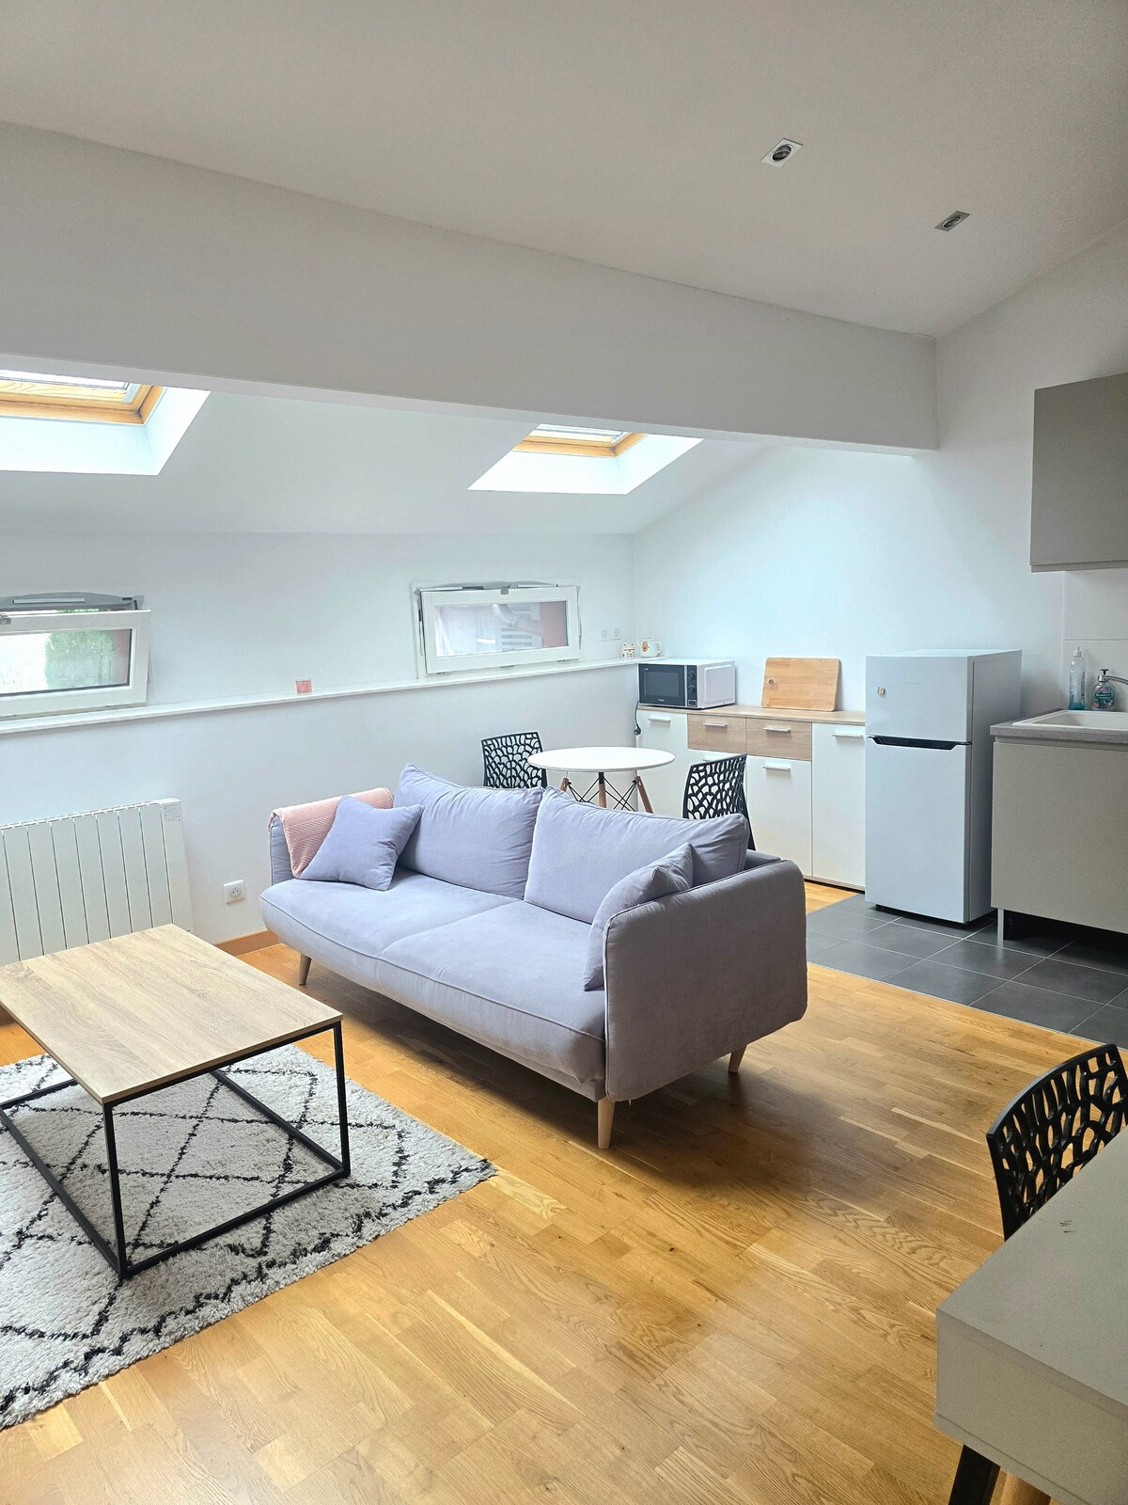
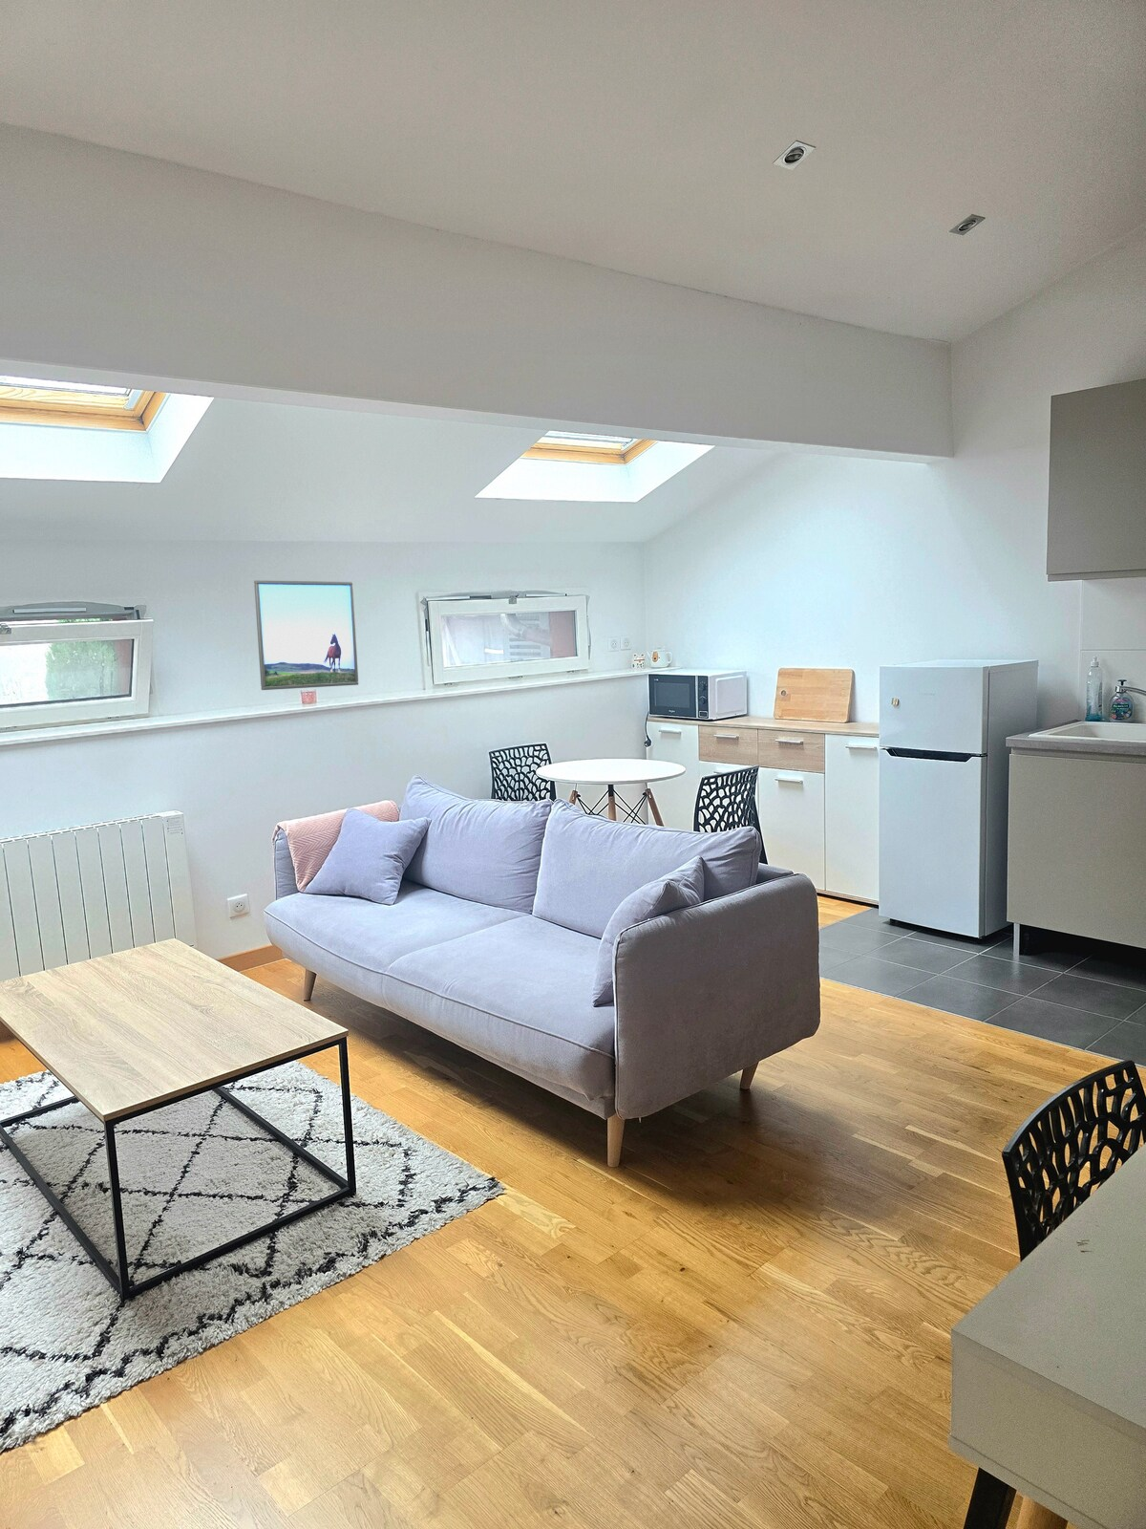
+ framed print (307, 634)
